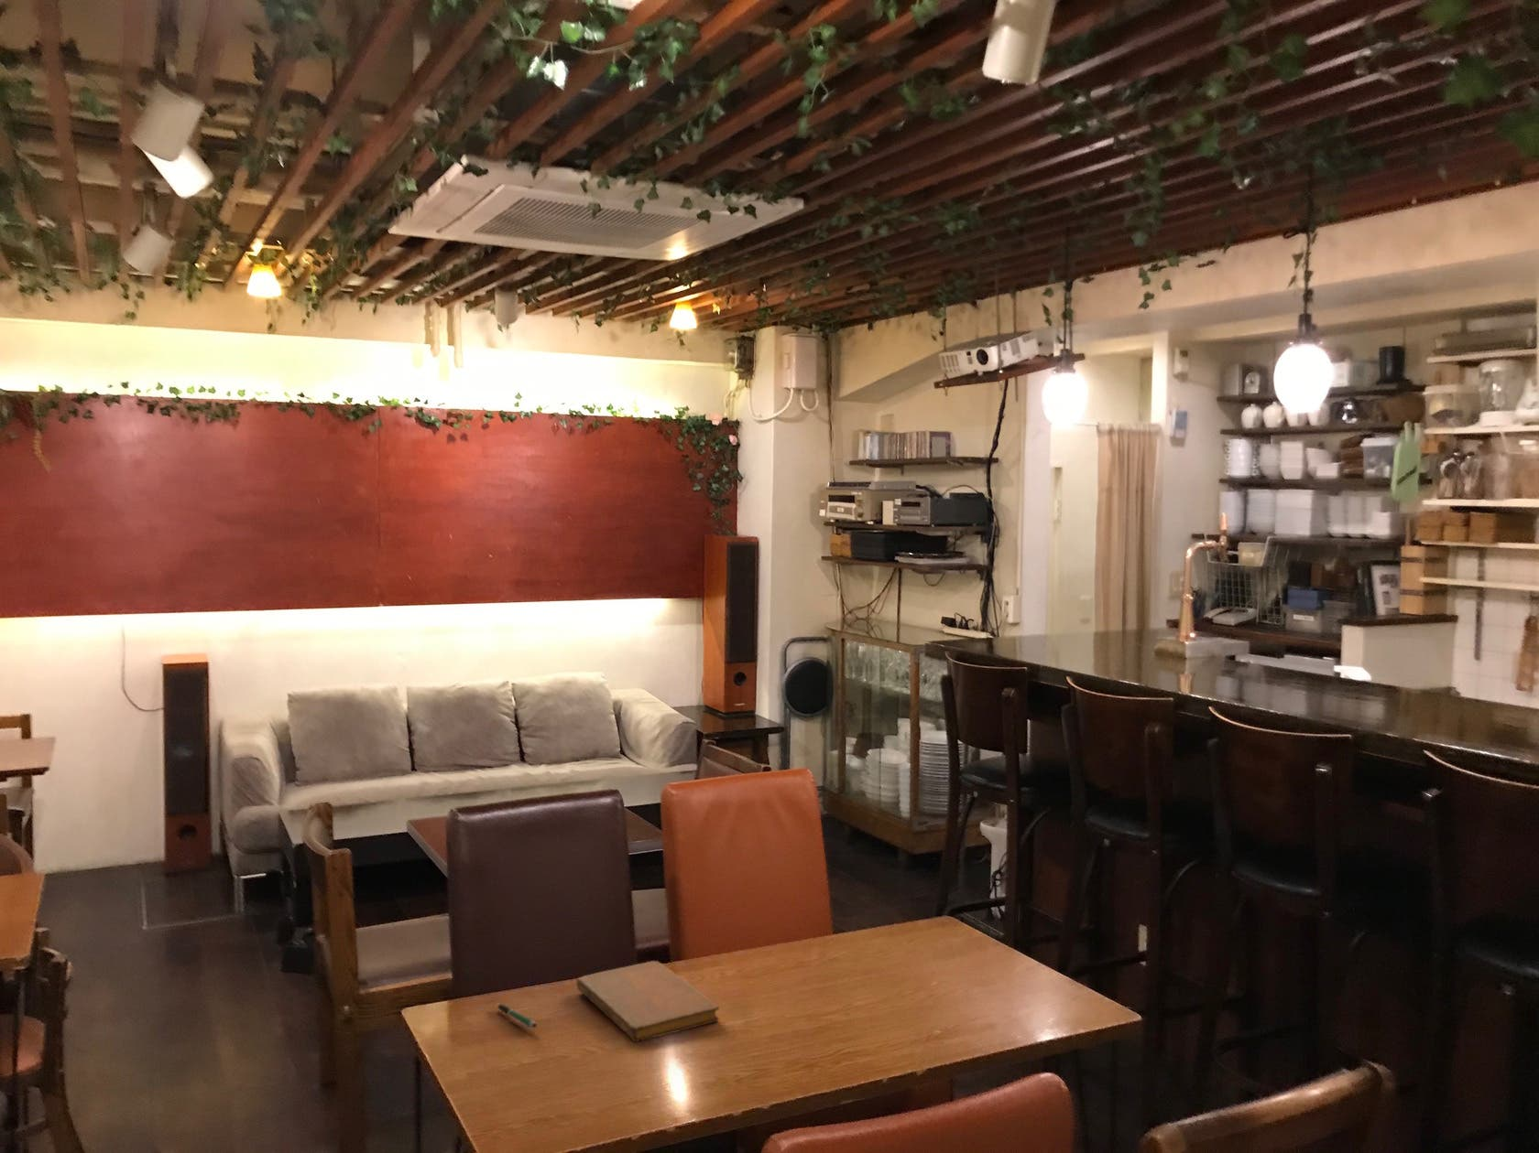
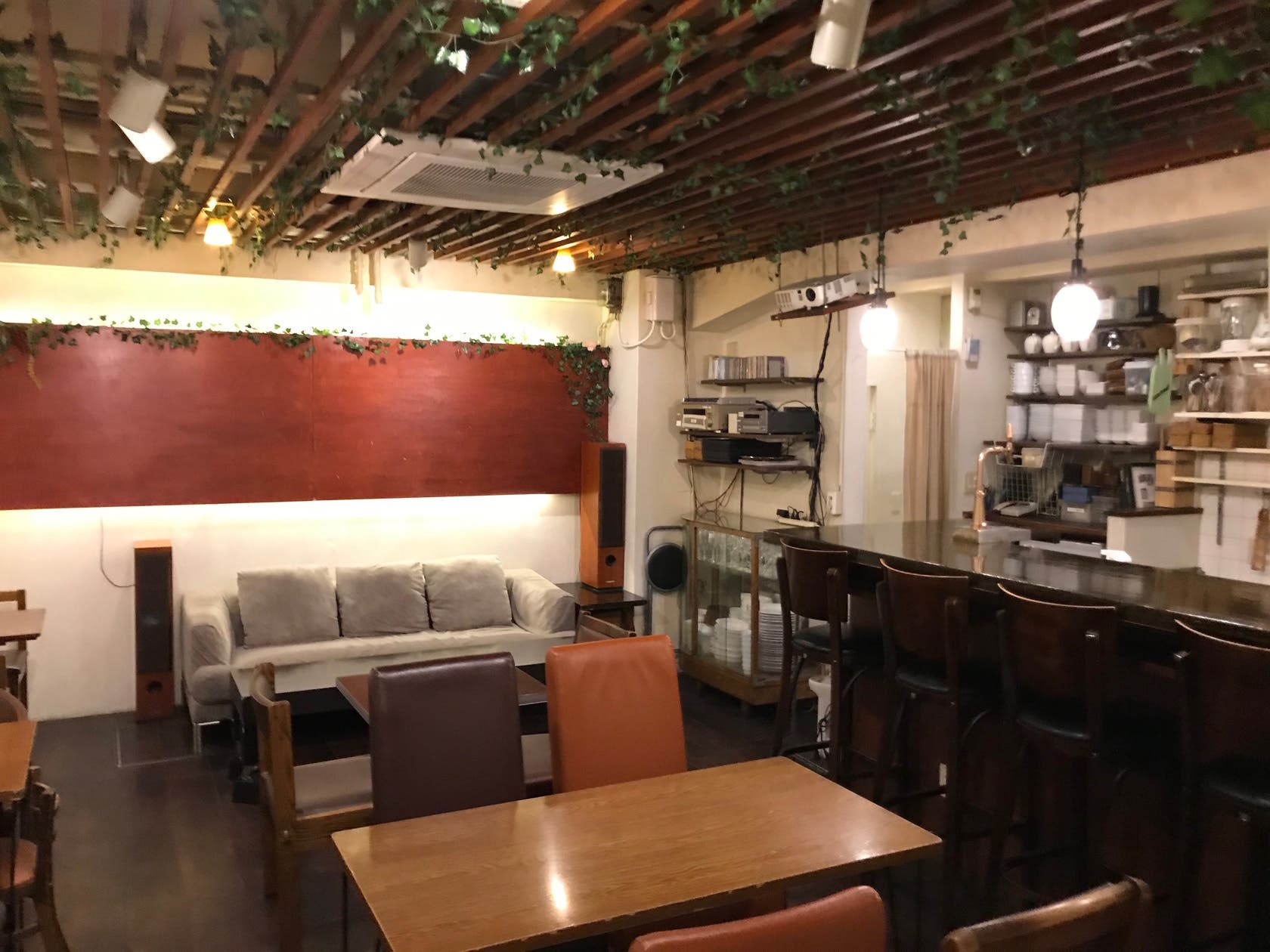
- notebook (646, 998)
- pen (515, 1014)
